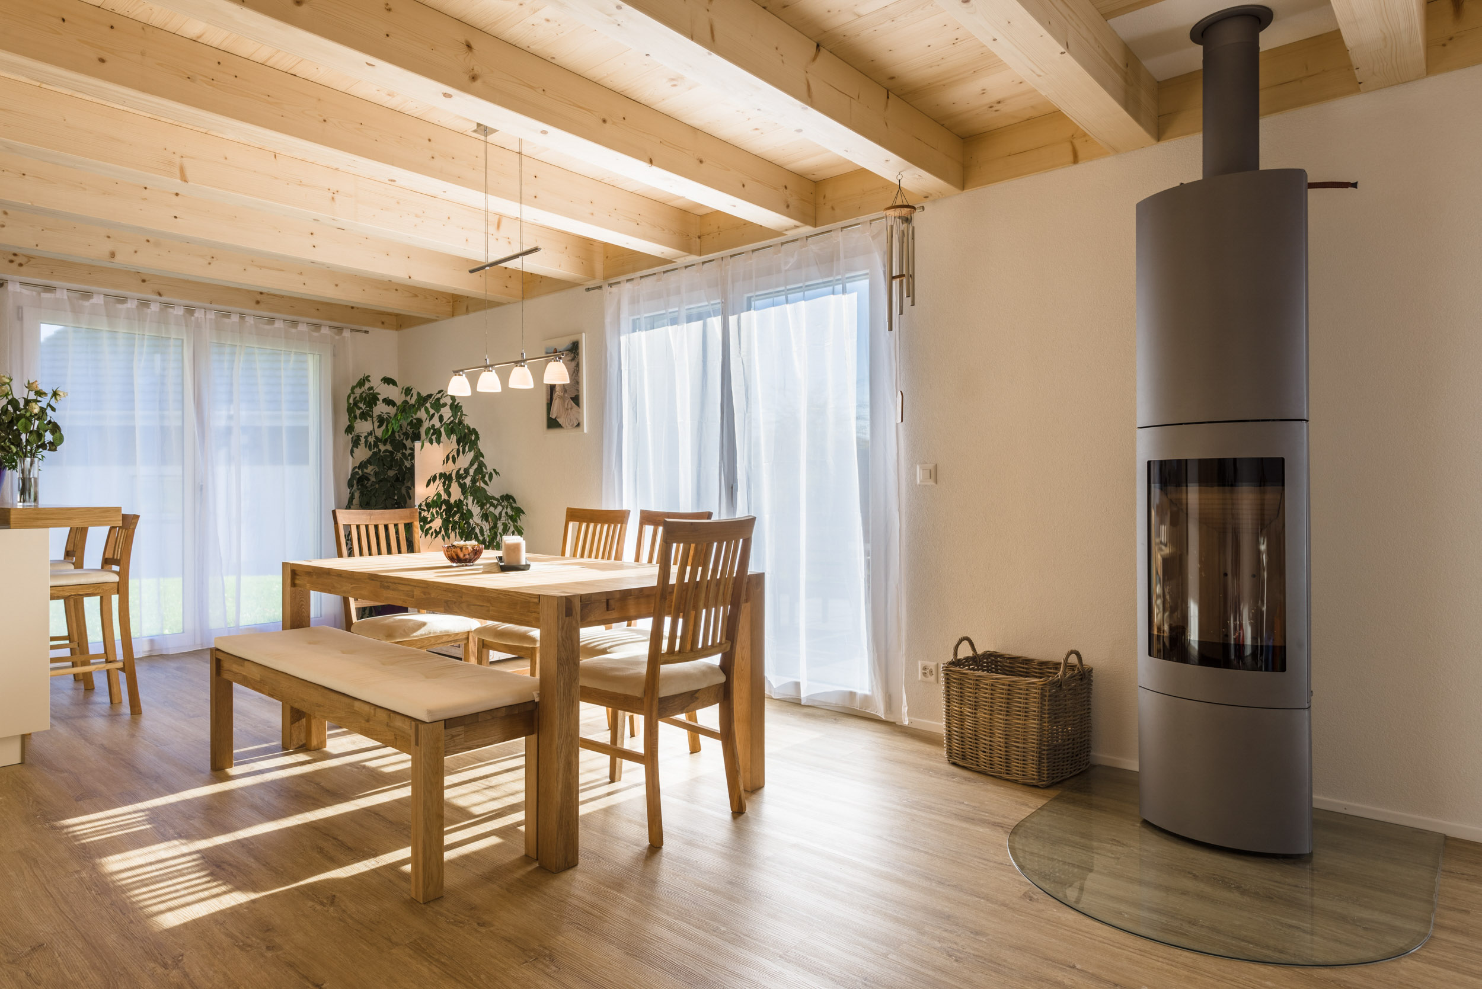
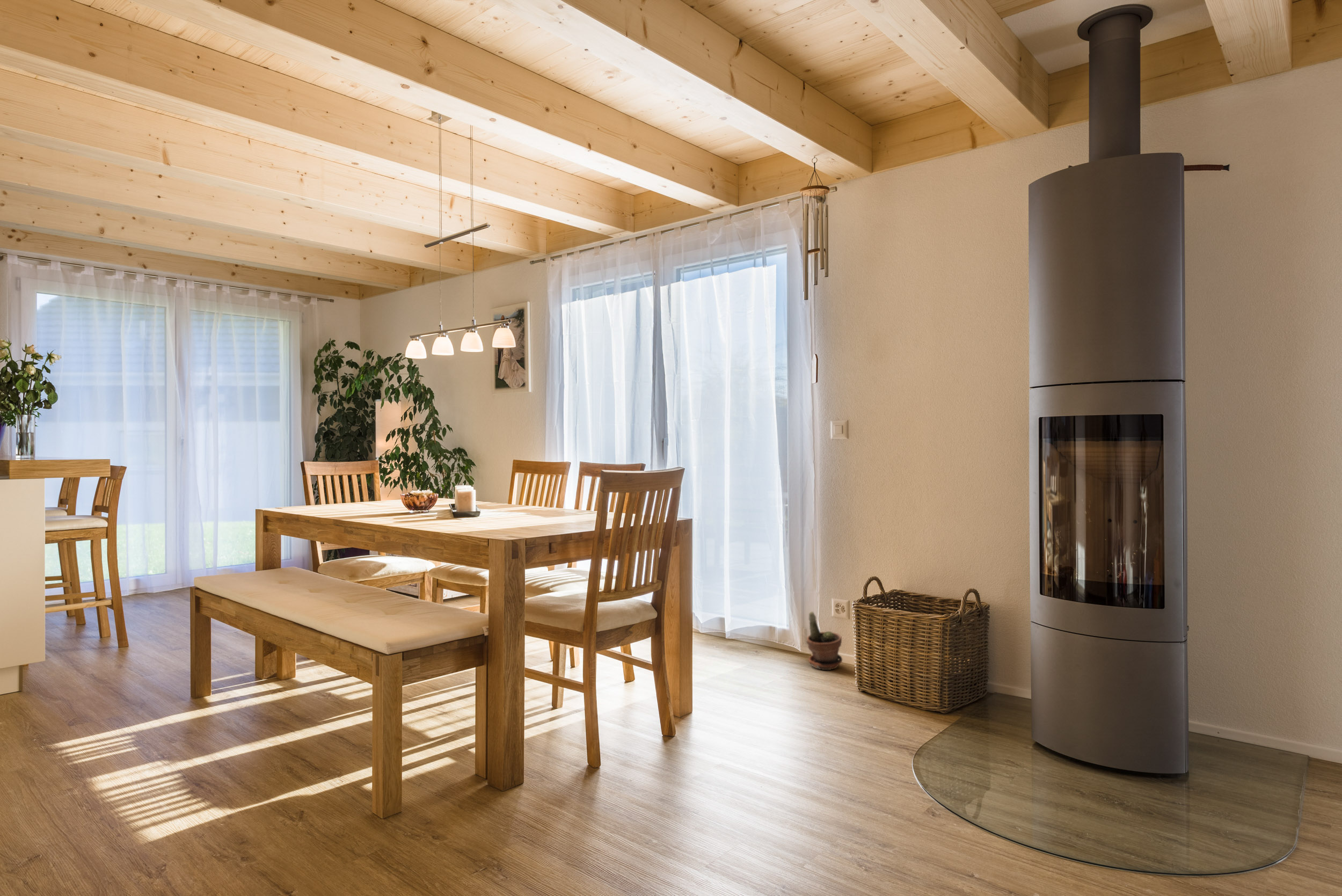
+ potted plant (825, 639)
